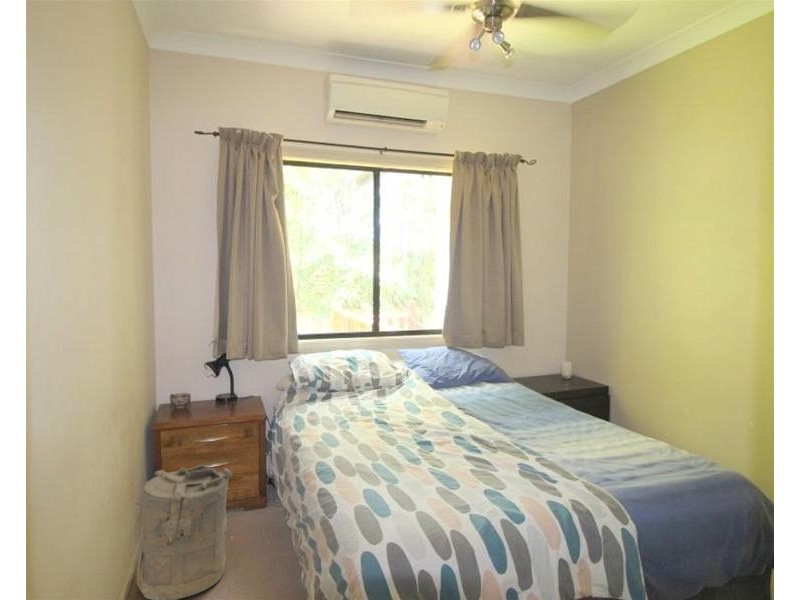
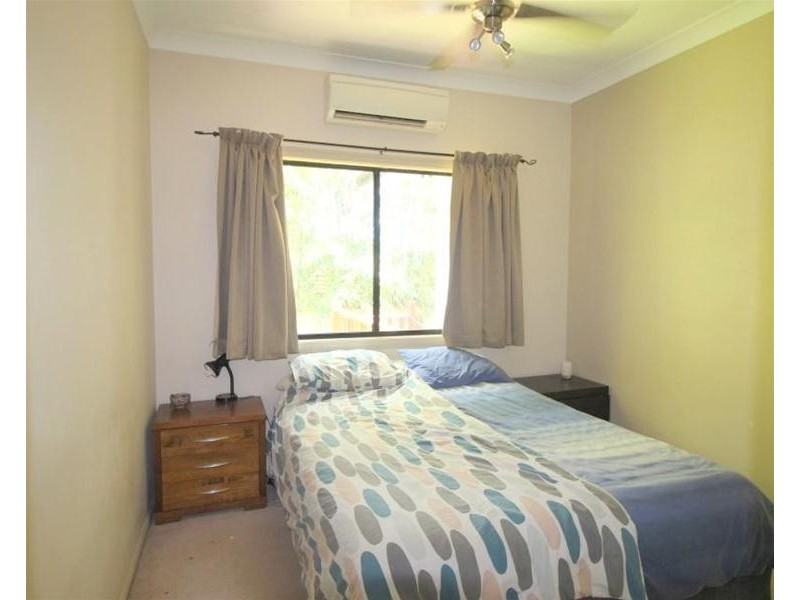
- laundry hamper (181, 526)
